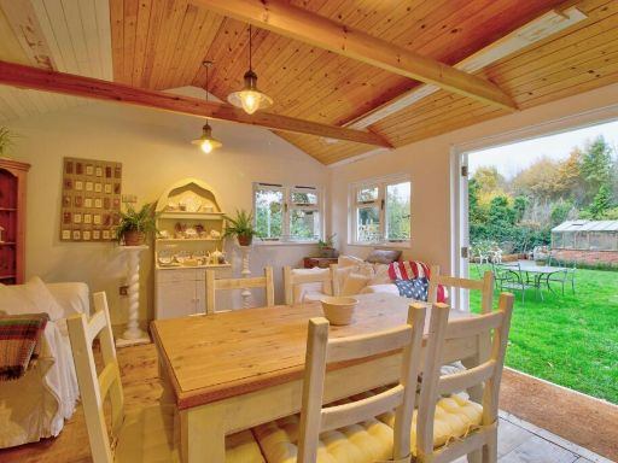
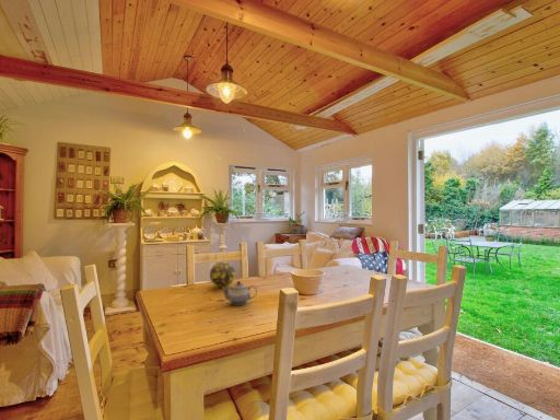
+ teapot (238, 292)
+ decorative ball (222, 273)
